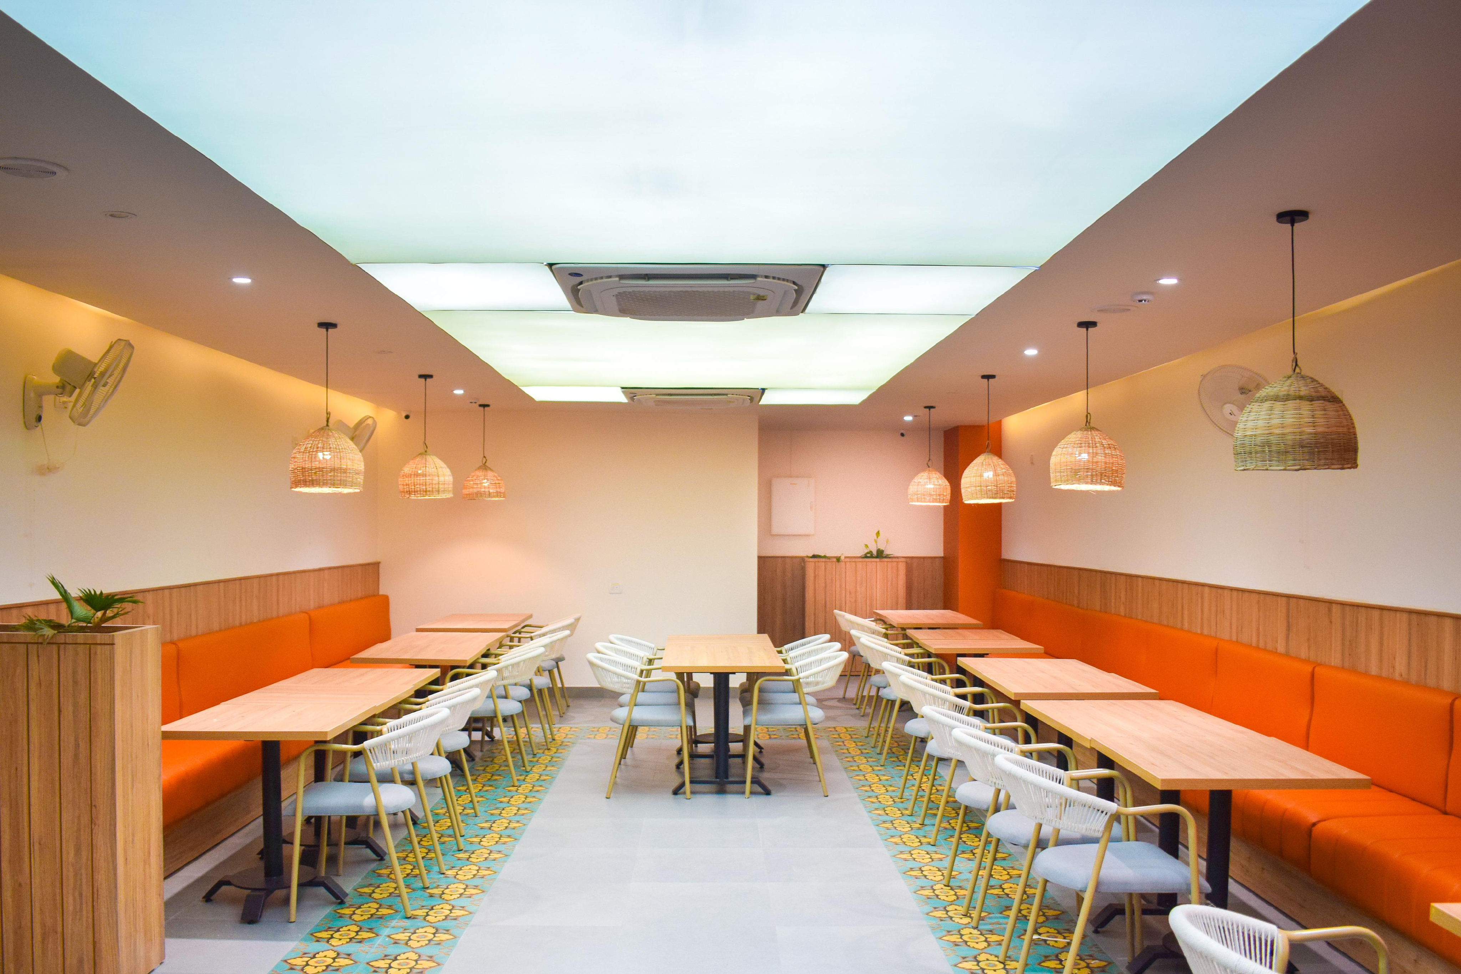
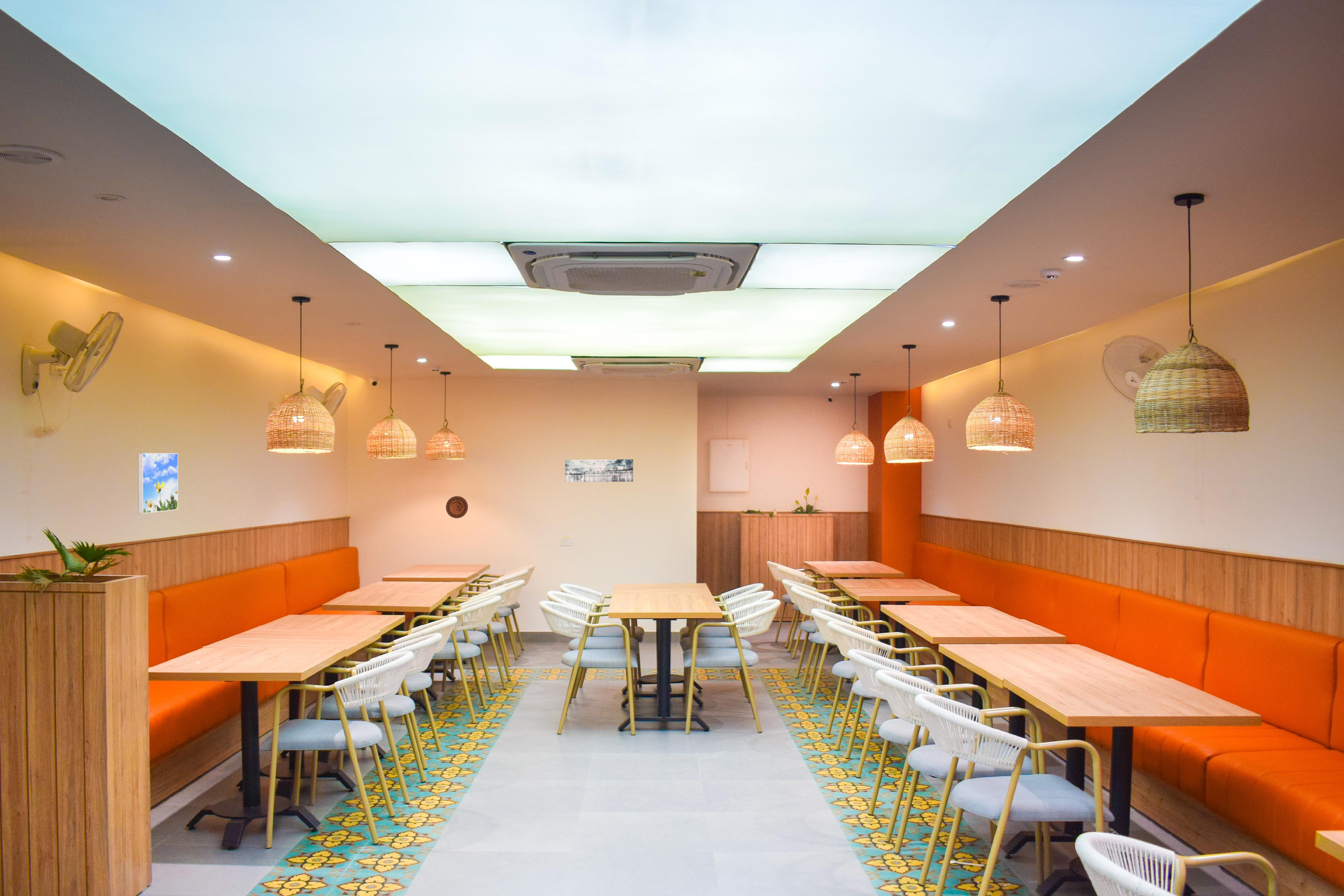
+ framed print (158, 482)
+ decorative plate (457, 507)
+ wall art (599, 470)
